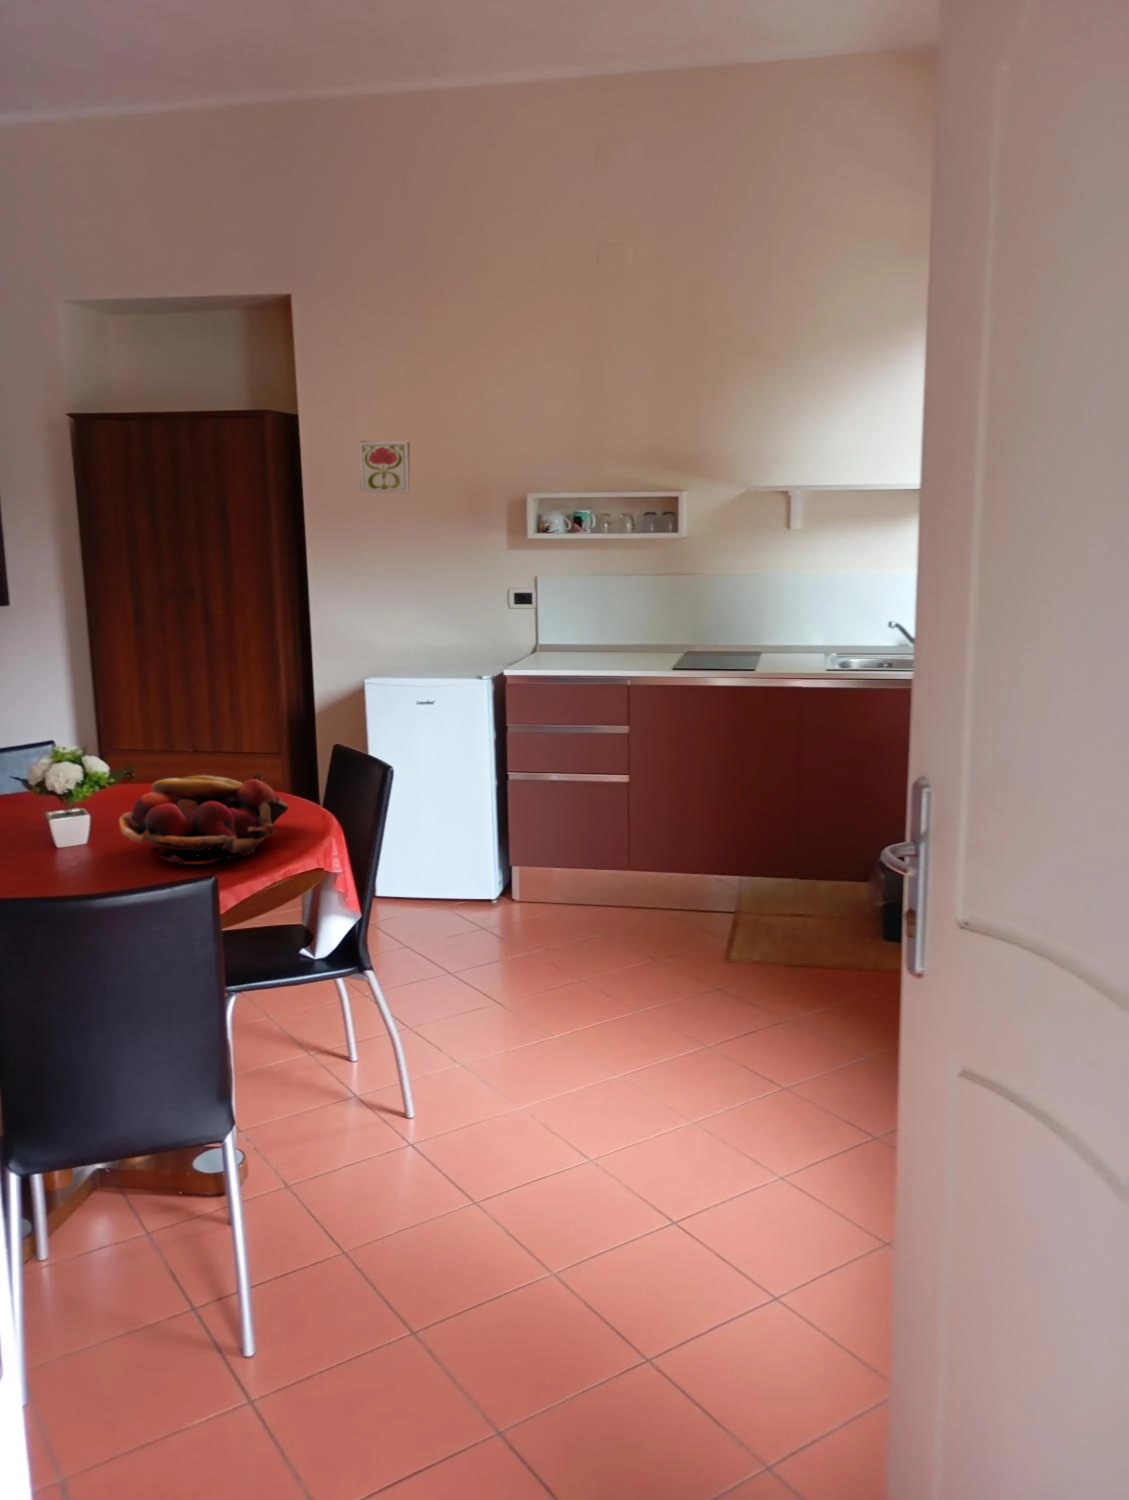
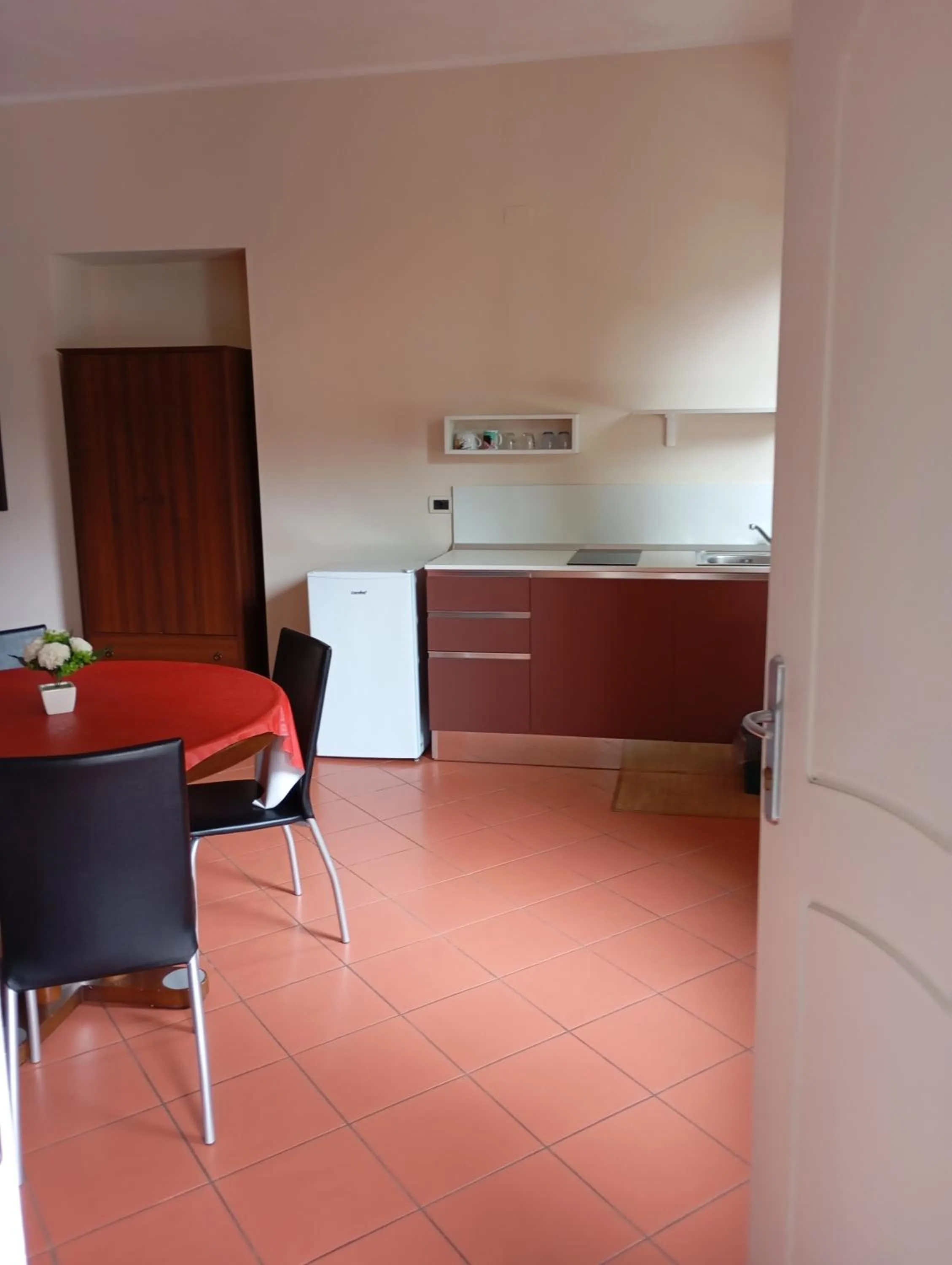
- fruit basket (203, 813)
- decorative tile (384, 466)
